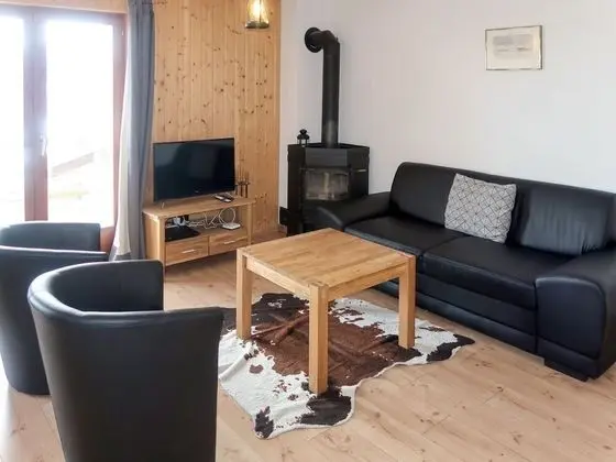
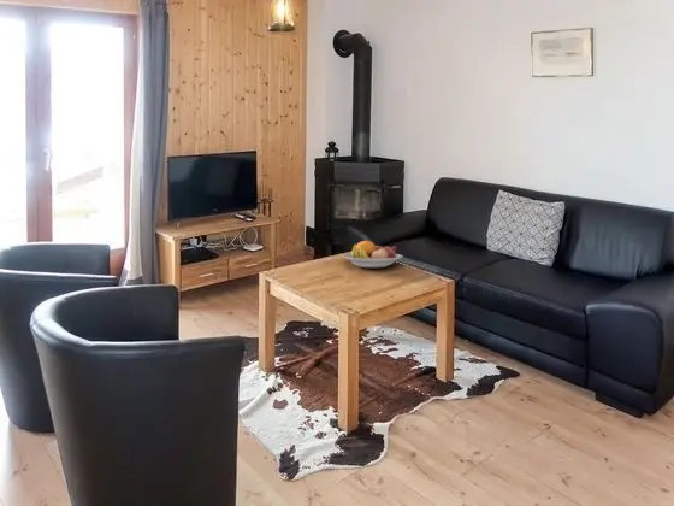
+ fruit bowl (372, 253)
